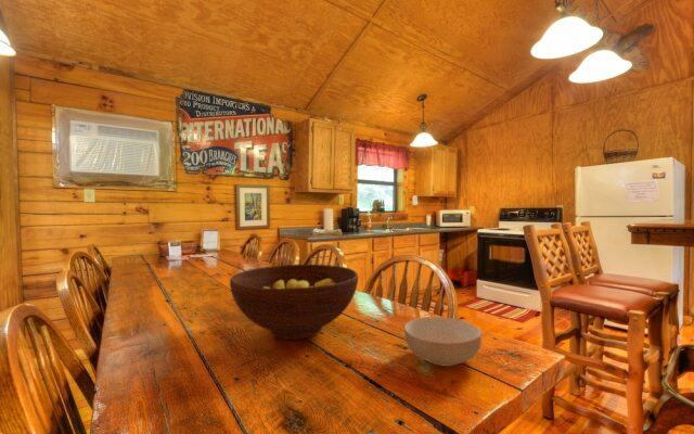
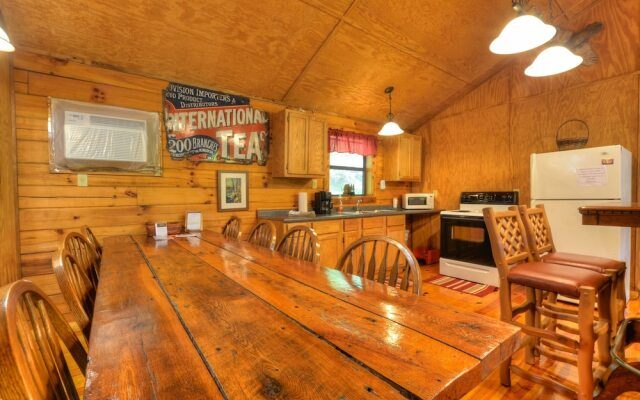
- cereal bowl (441, 343)
- fruit bowl (296, 303)
